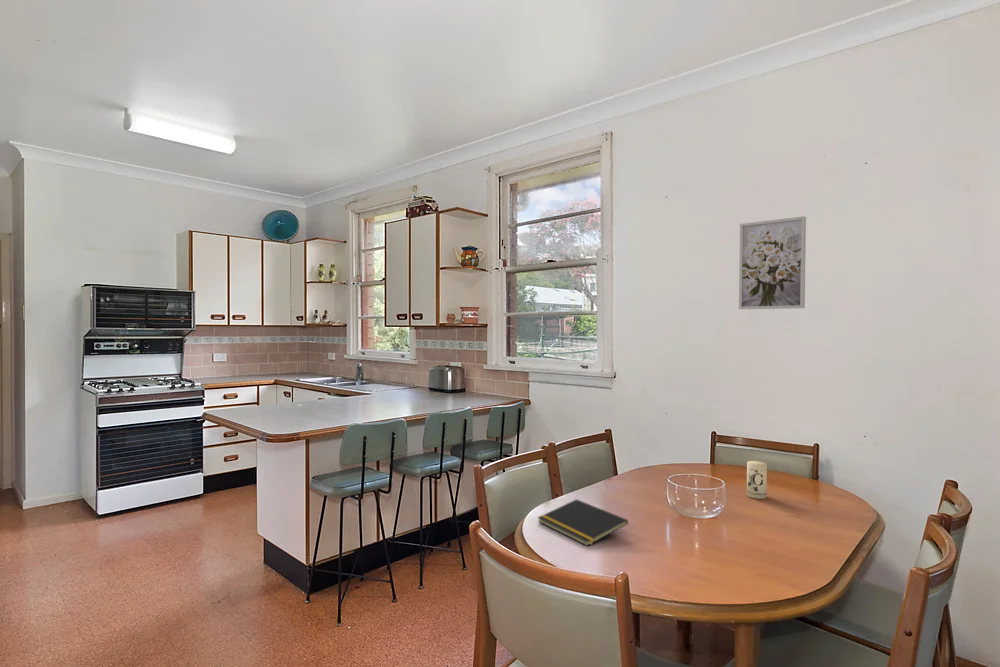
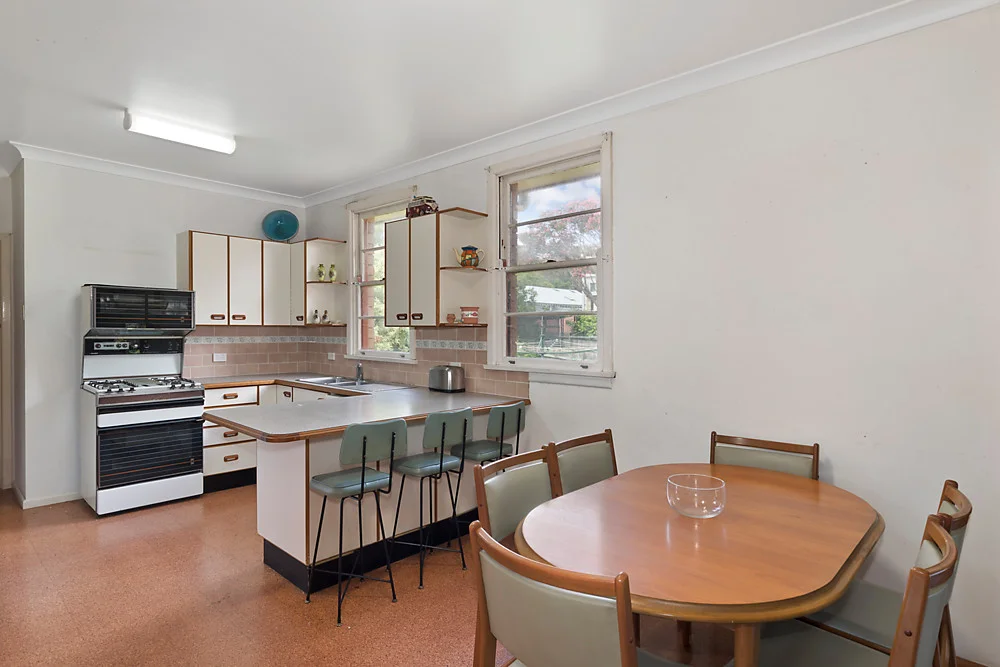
- candle (756, 479)
- notepad (581, 520)
- wall art (771, 264)
